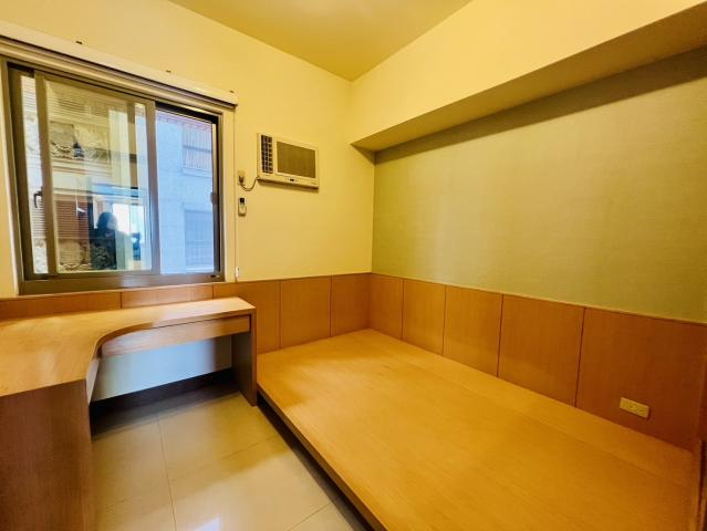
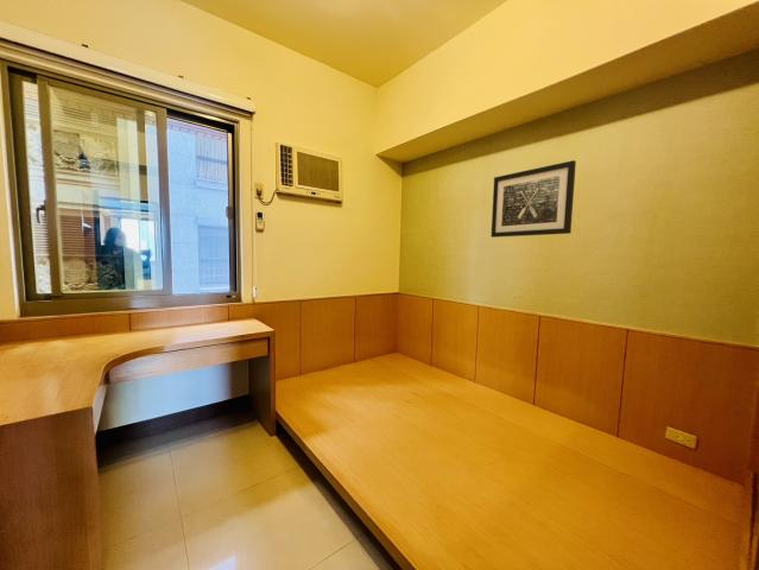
+ wall art (529, 202)
